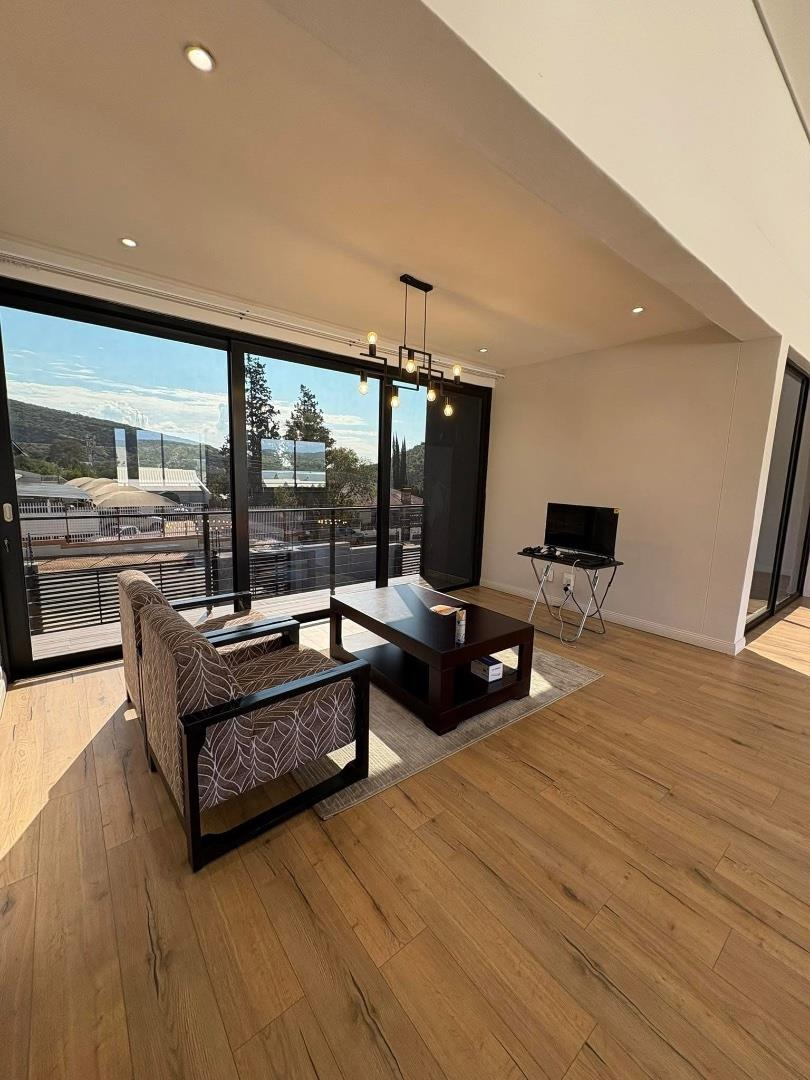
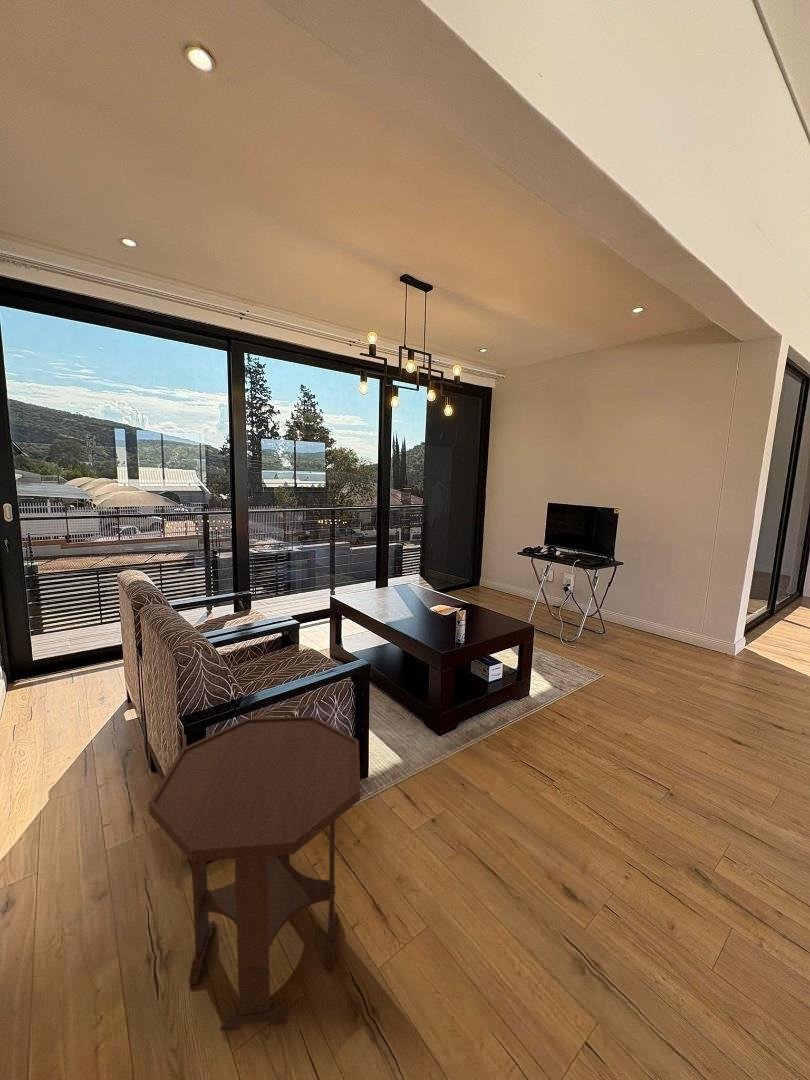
+ side table (267, 859)
